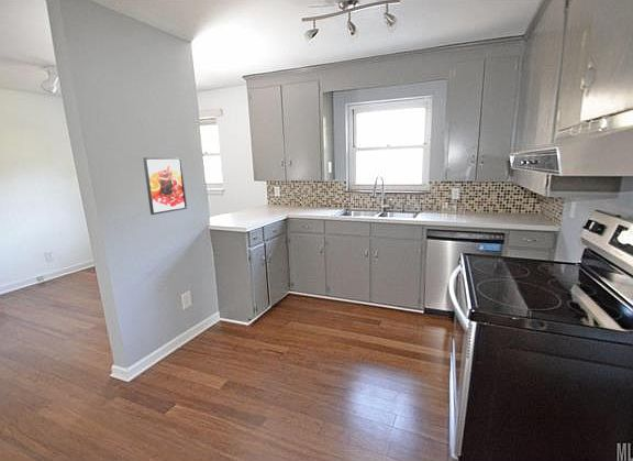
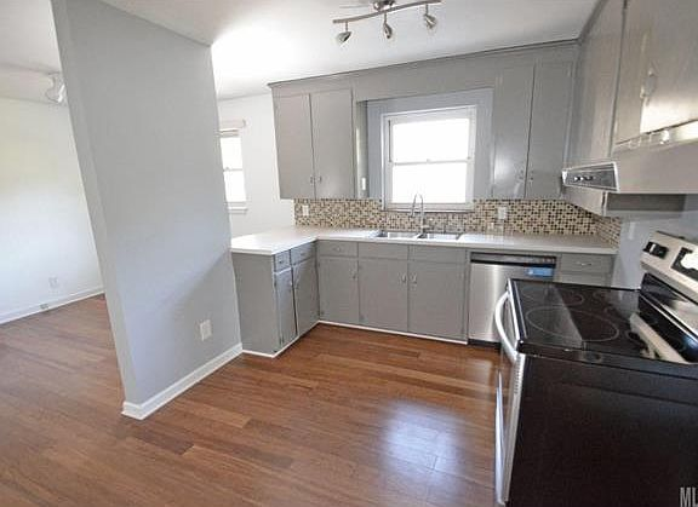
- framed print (166, 185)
